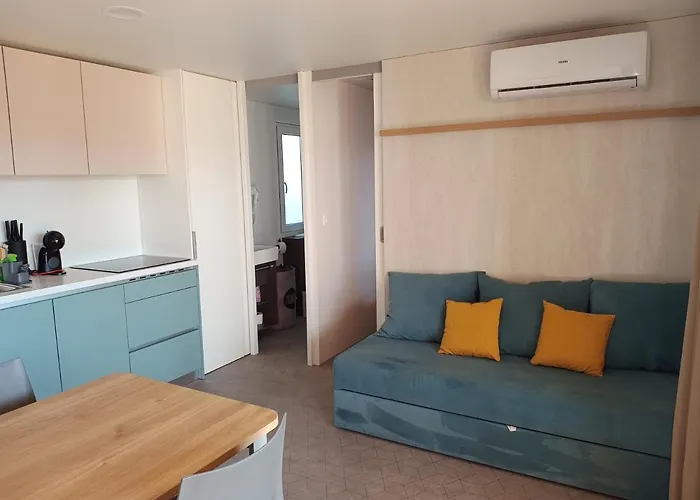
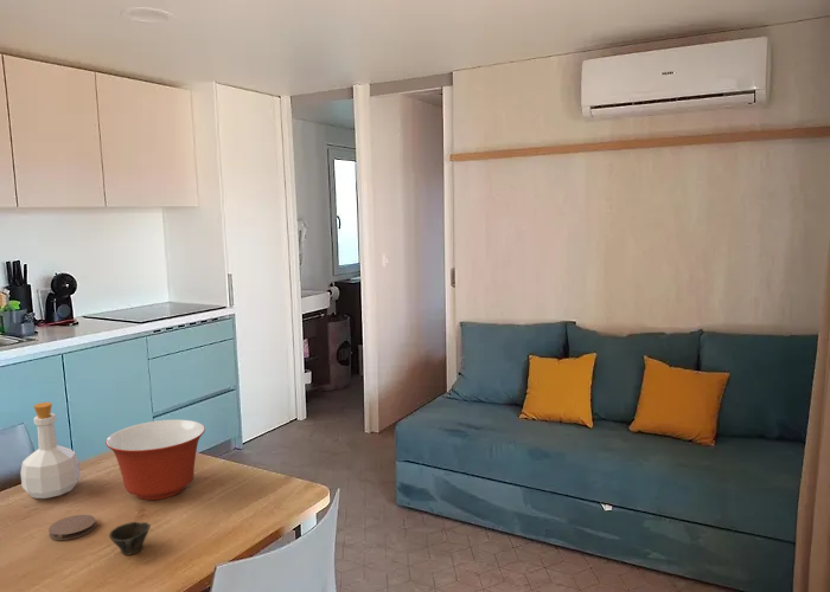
+ cup (129, 541)
+ coaster (72, 527)
+ bottle (49, 448)
+ mixing bowl (158, 462)
